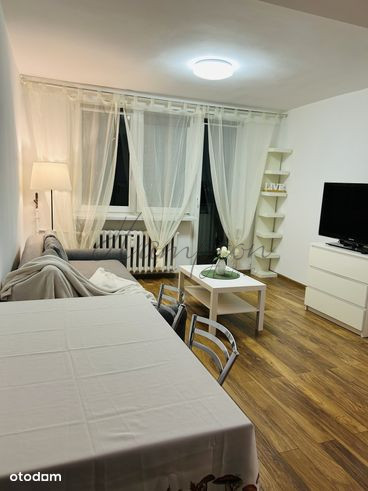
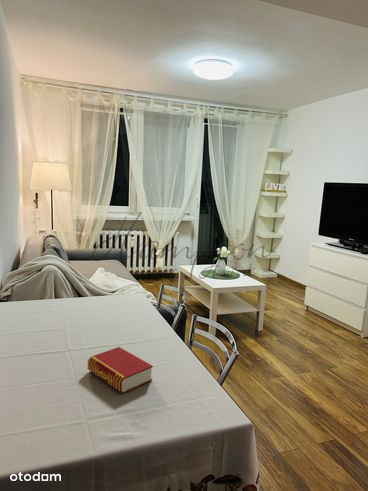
+ book (119, 368)
